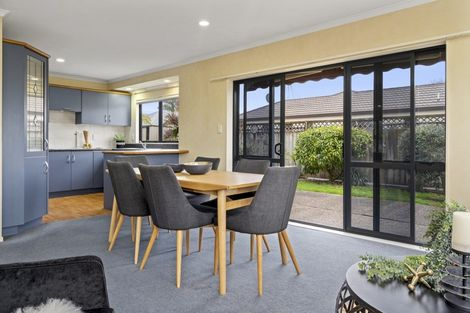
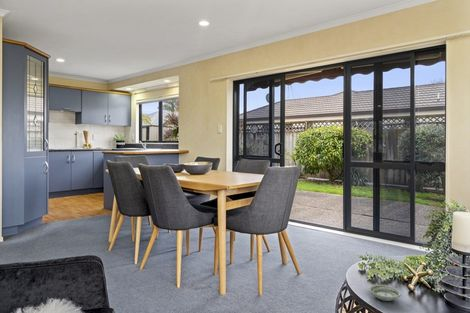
+ saucer (384, 293)
